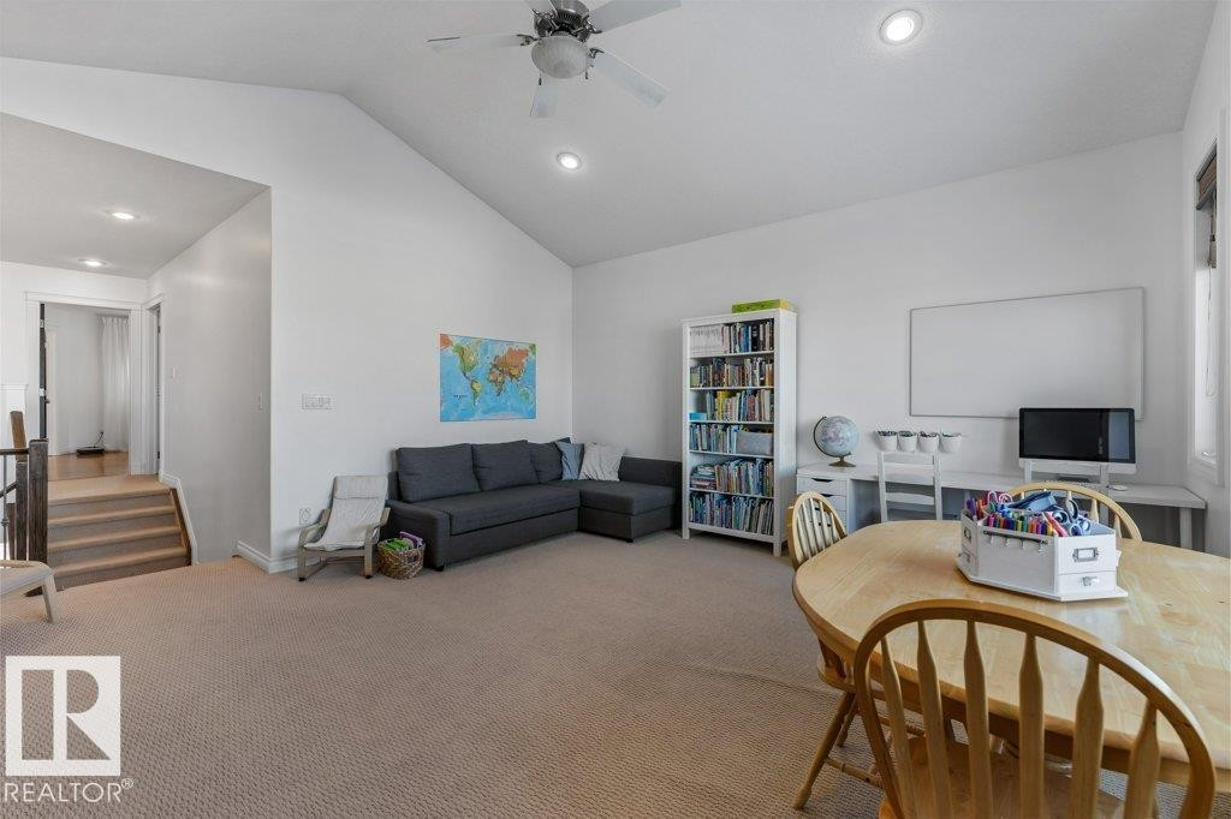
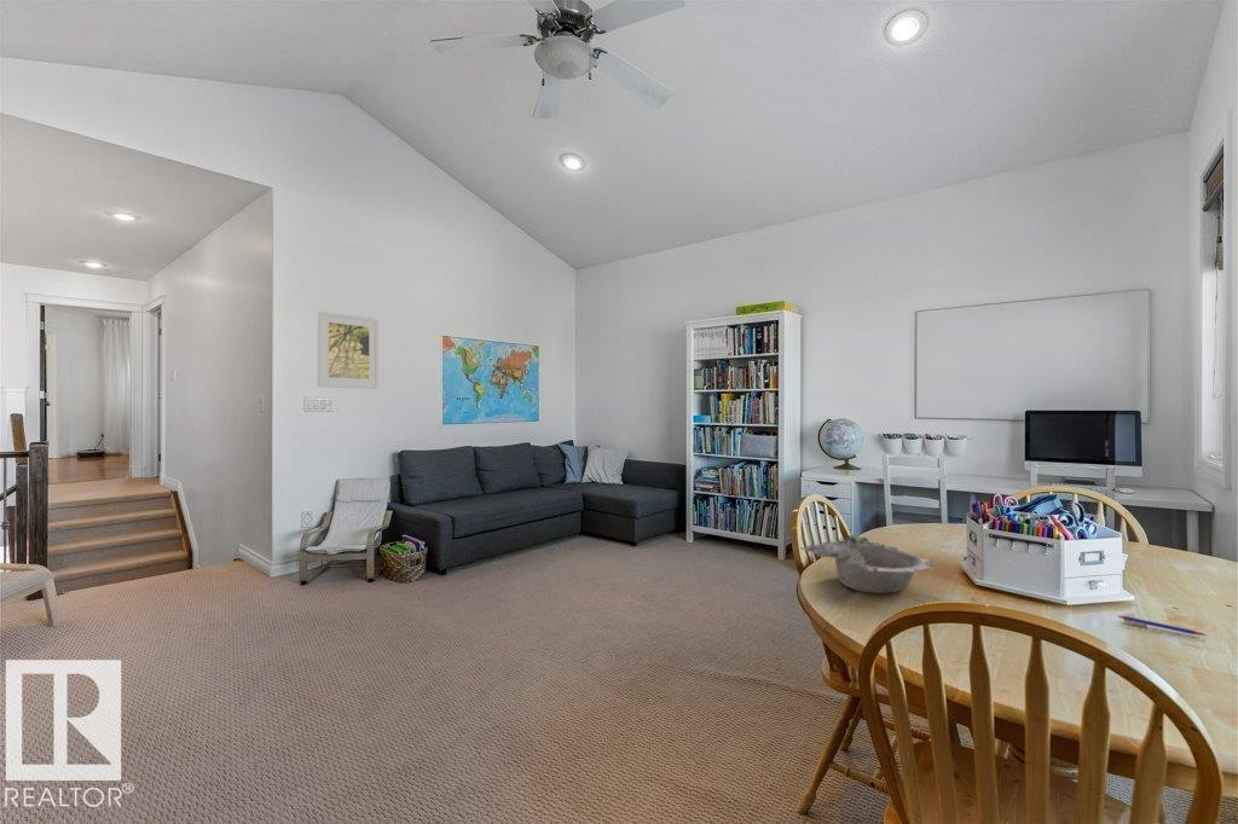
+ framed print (348, 352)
+ bowl (863, 561)
+ pen (1161, 625)
